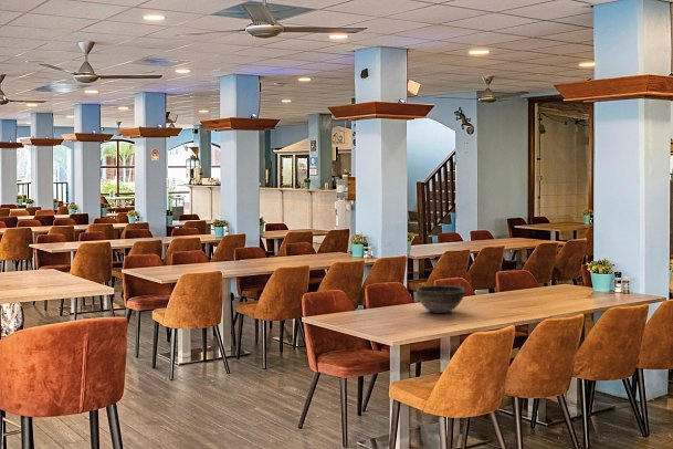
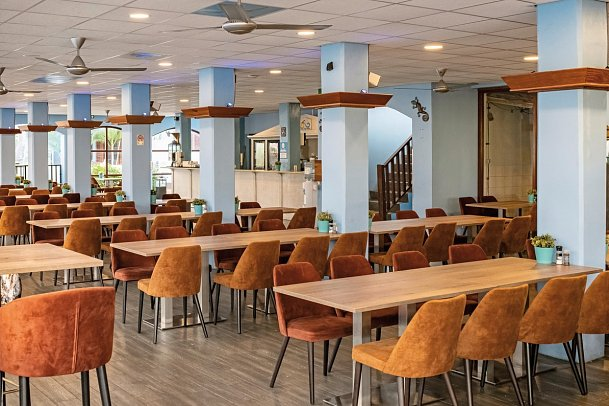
- bowl (440, 299)
